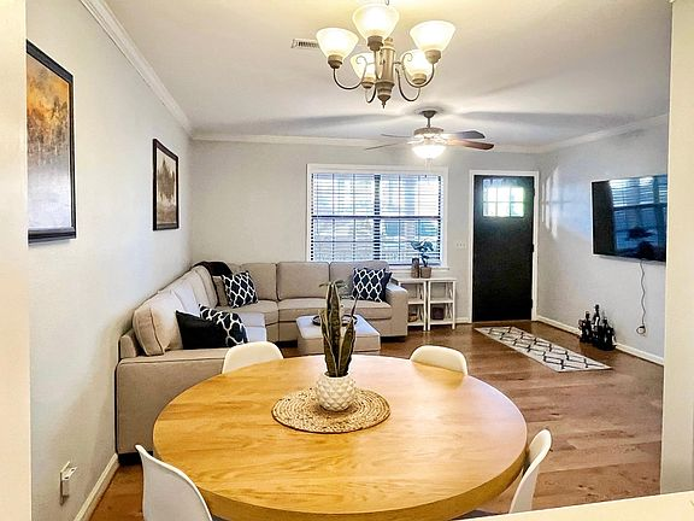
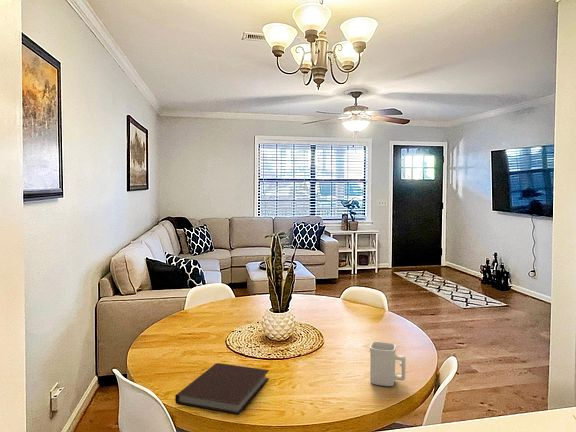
+ mug (387, 364)
+ notebook (225, 385)
